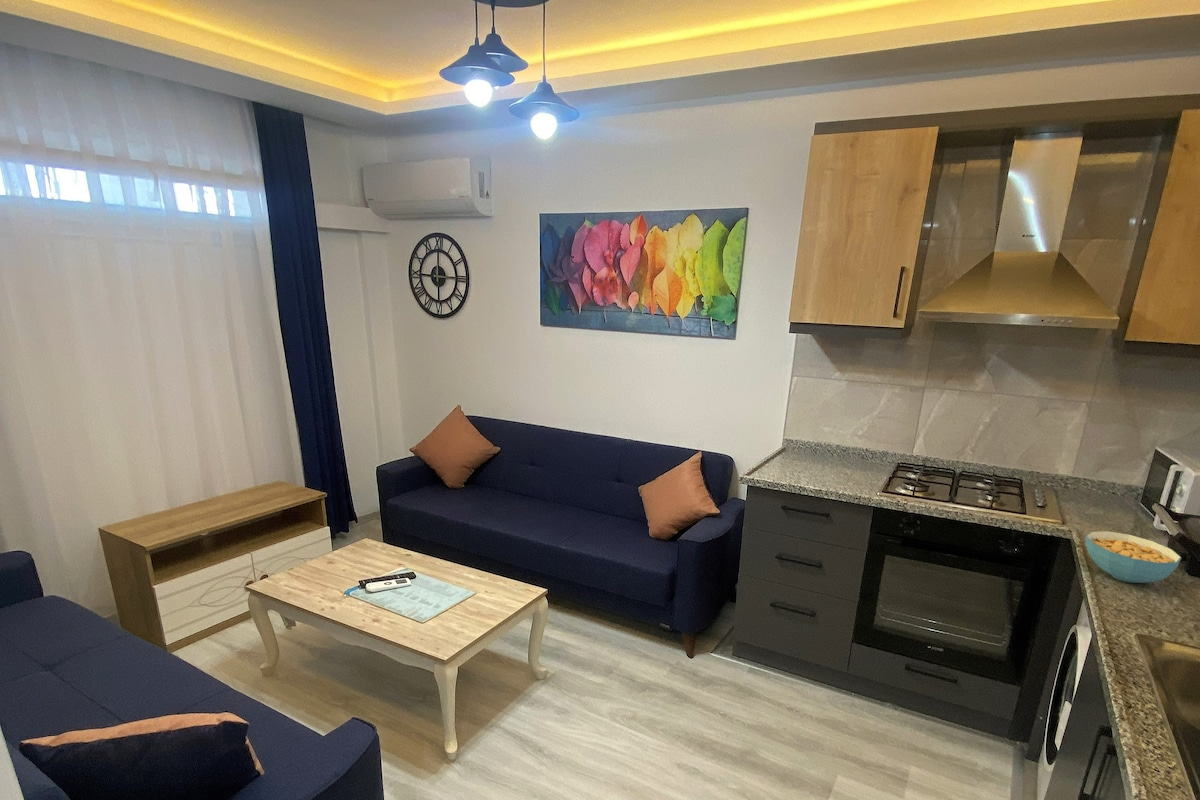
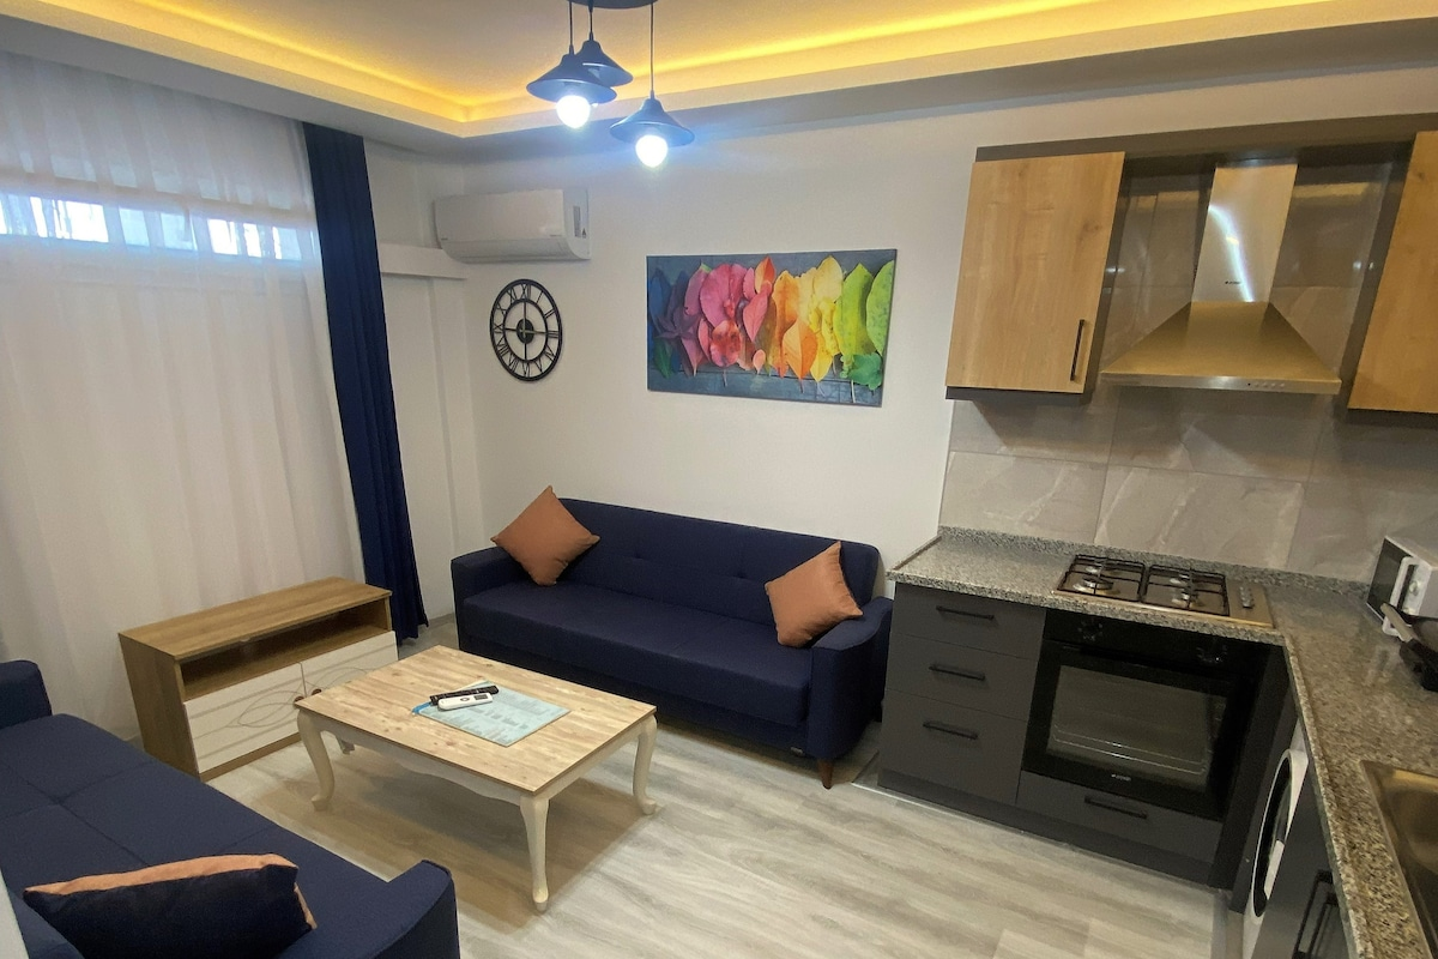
- cereal bowl (1128, 561)
